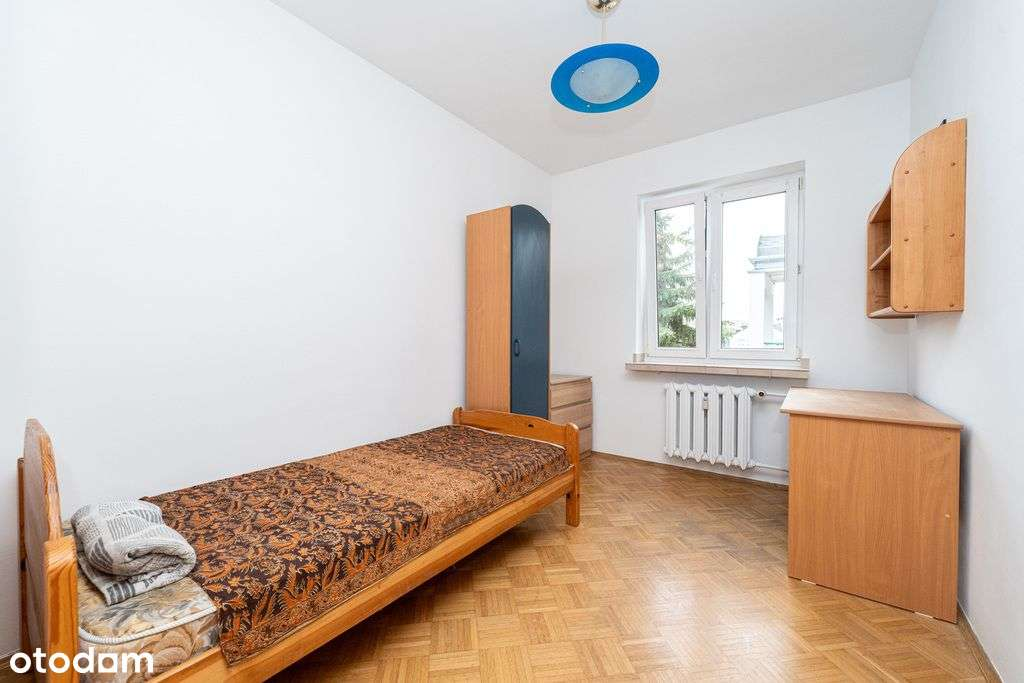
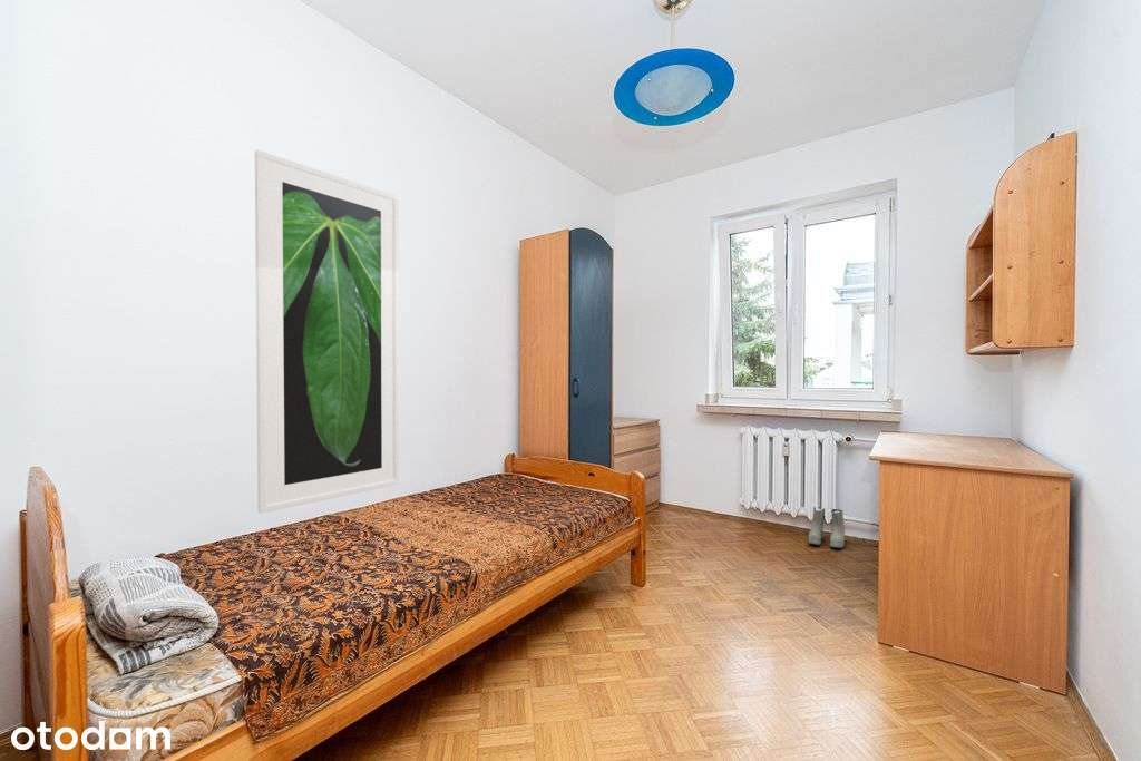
+ boots (830, 525)
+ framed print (335, 336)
